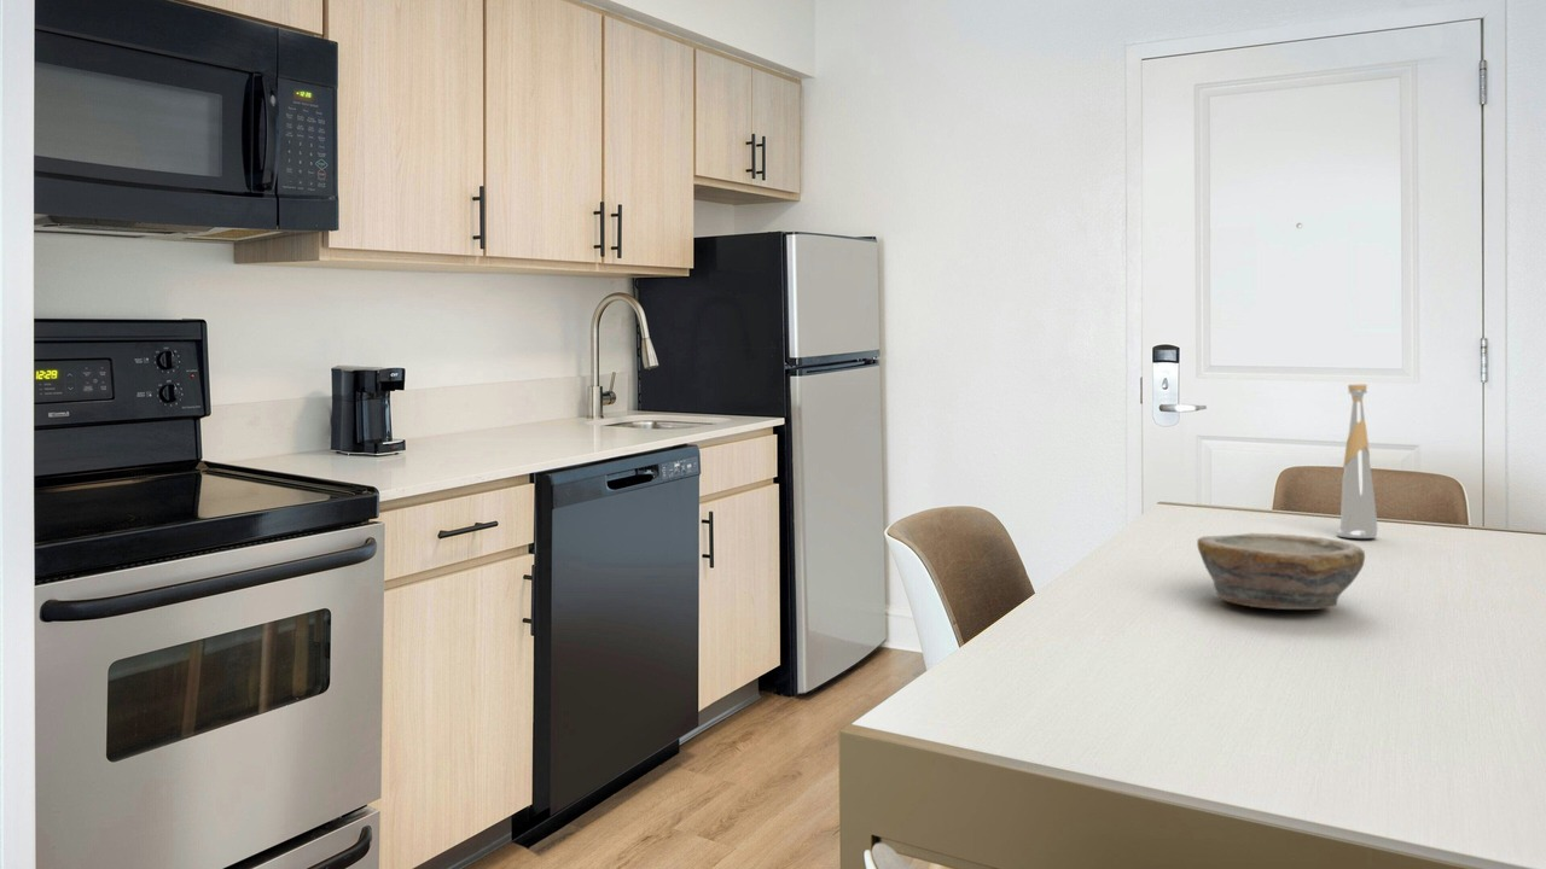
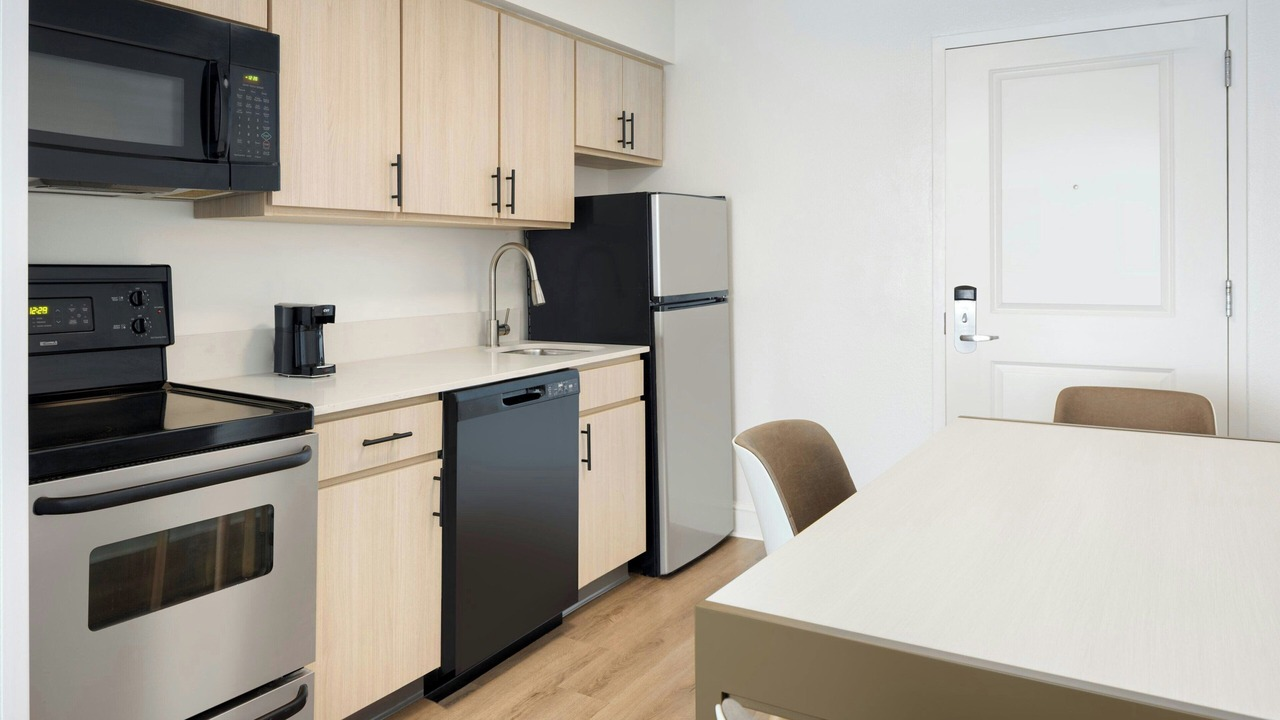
- bottle (1356, 460)
- bowl (1278, 573)
